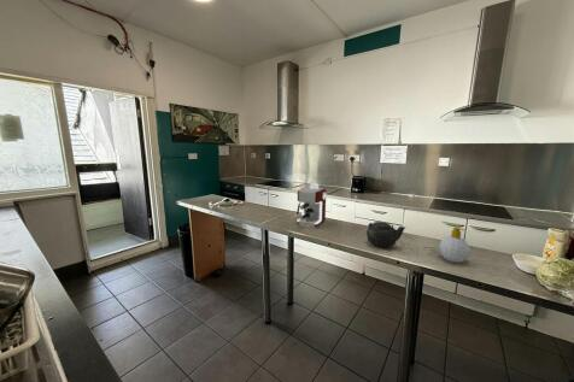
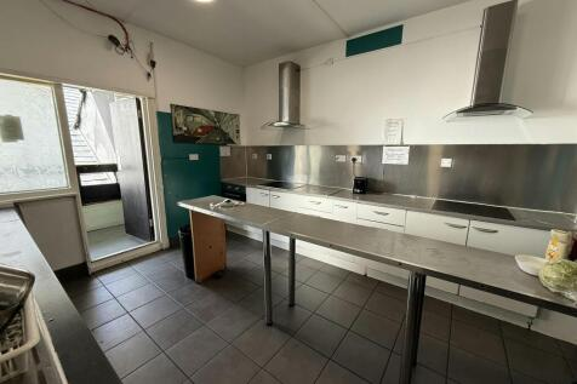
- soap bottle (455, 243)
- teapot (385, 234)
- coffee maker (309, 204)
